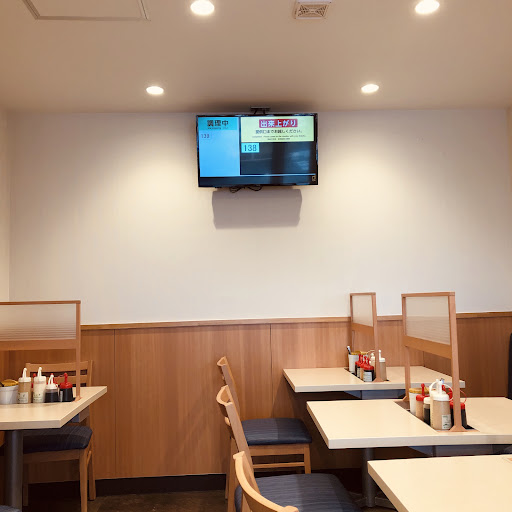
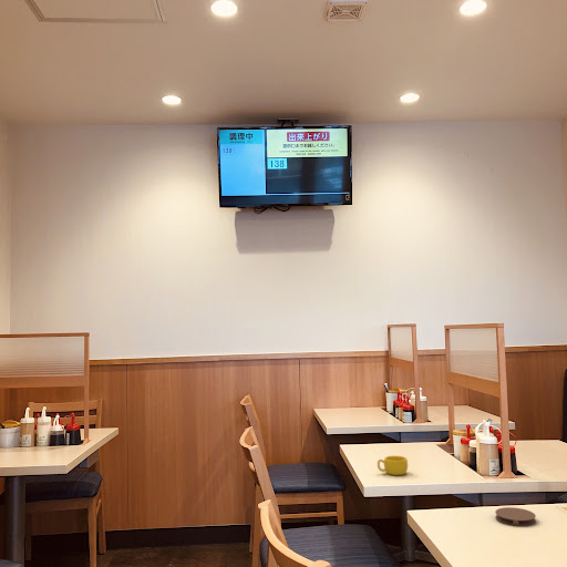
+ cup (392, 465)
+ coaster (515, 516)
